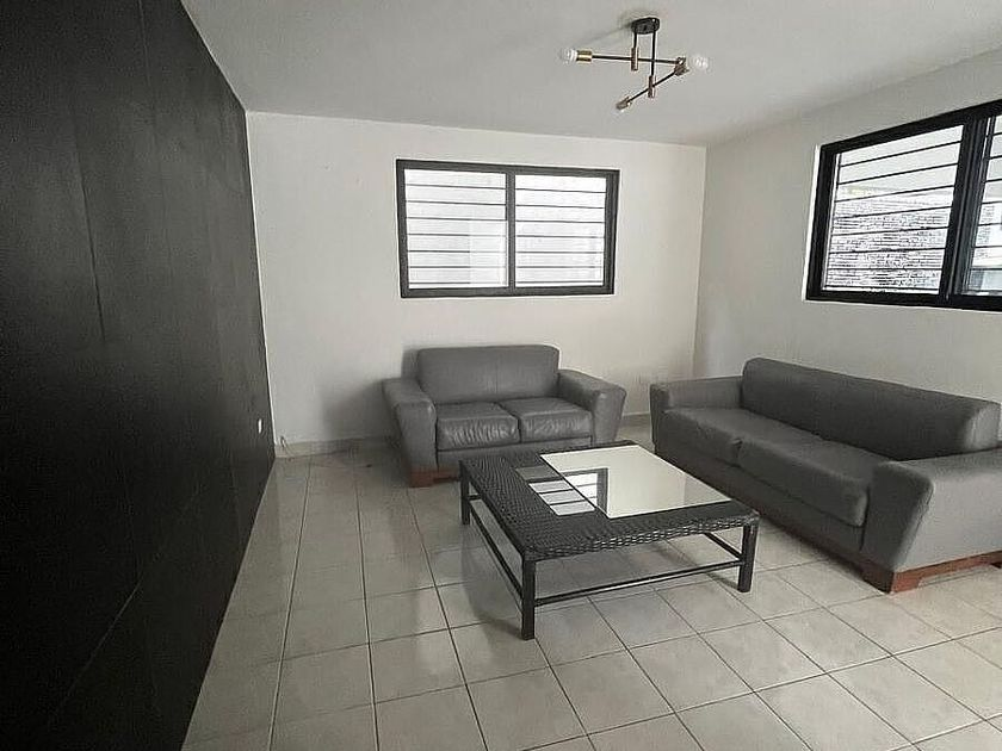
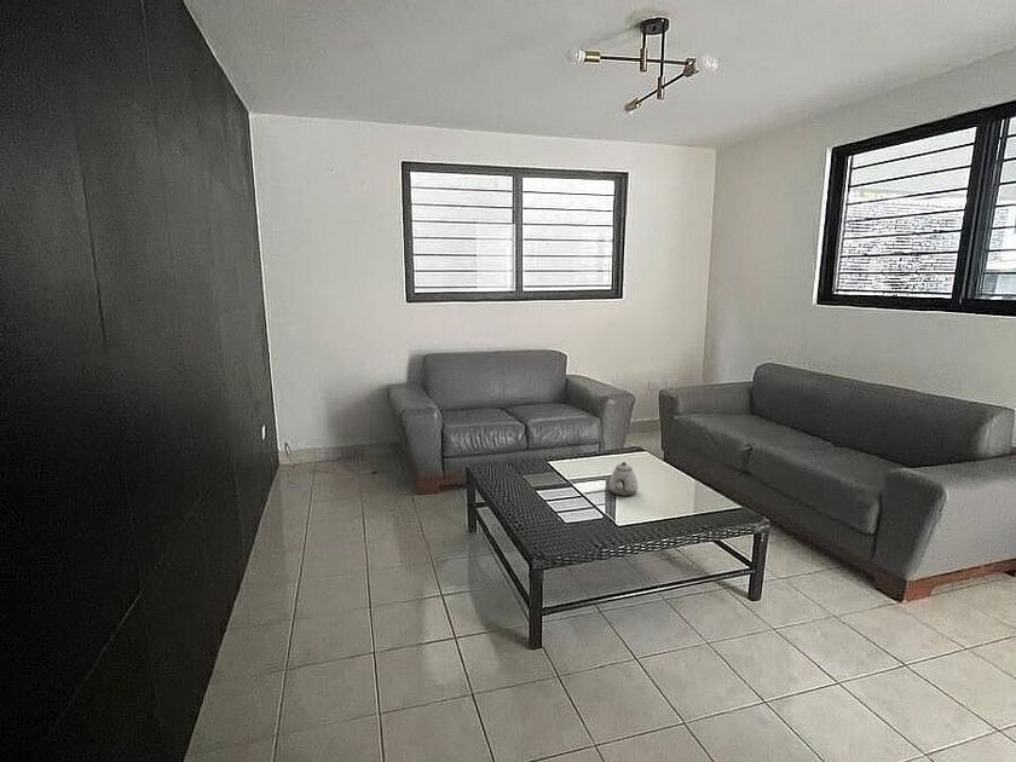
+ teapot (622, 478)
